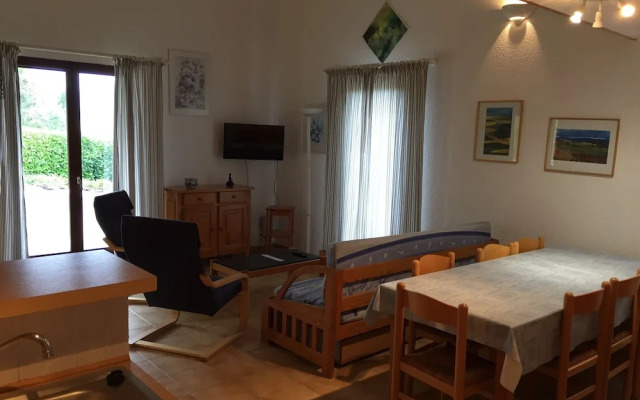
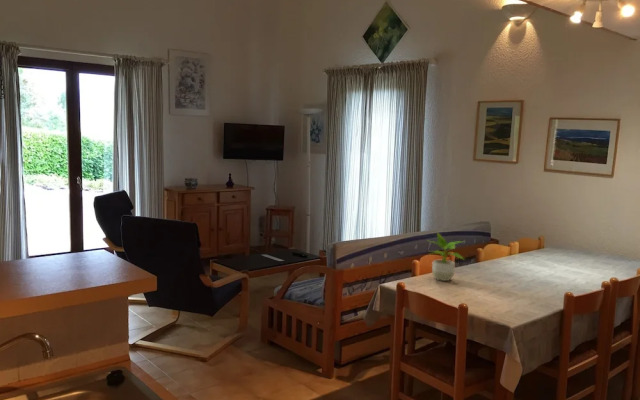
+ potted plant (444, 257)
